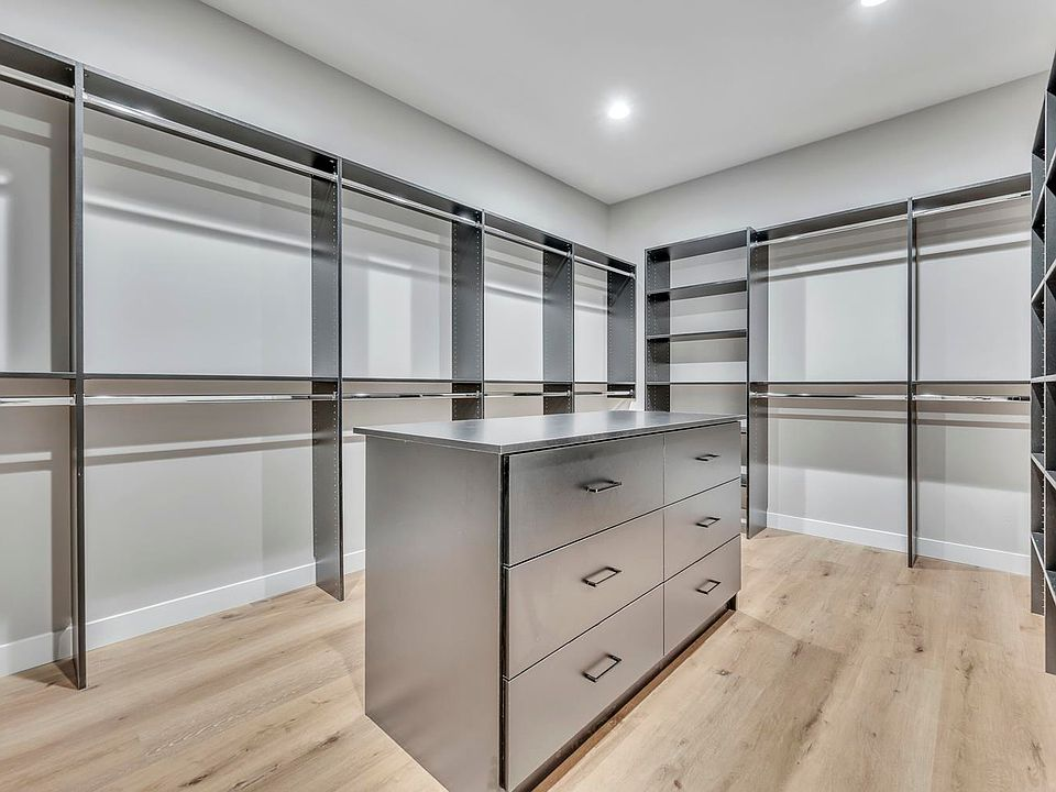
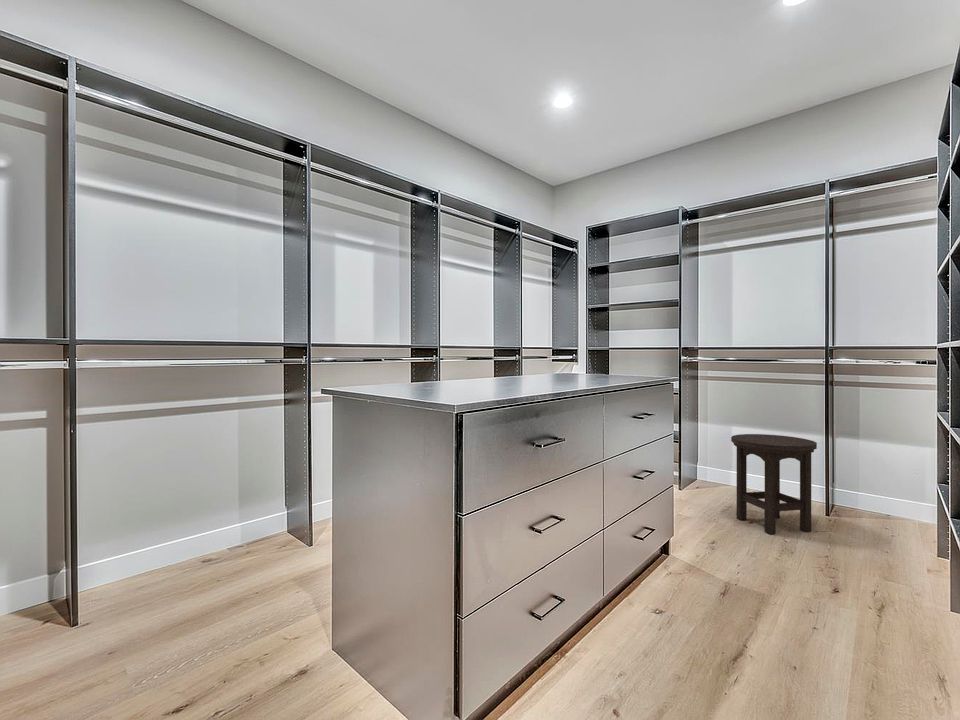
+ stool (772, 482)
